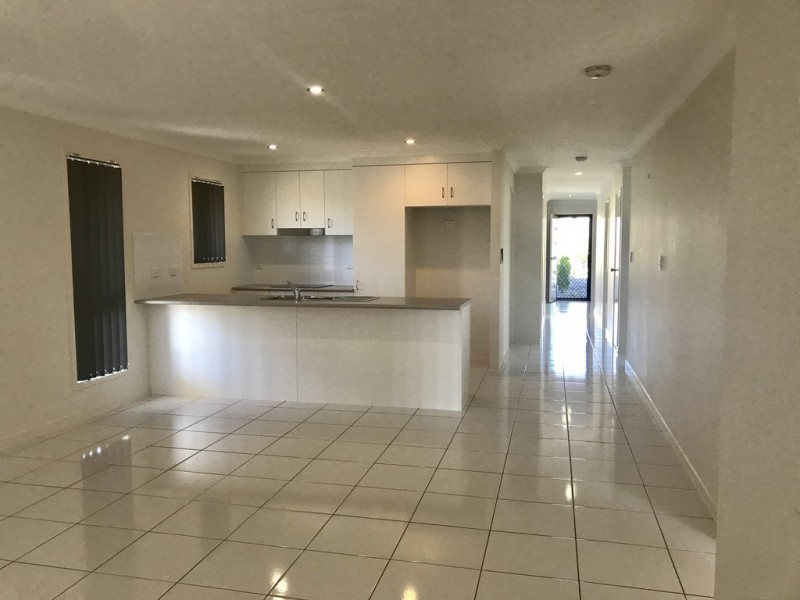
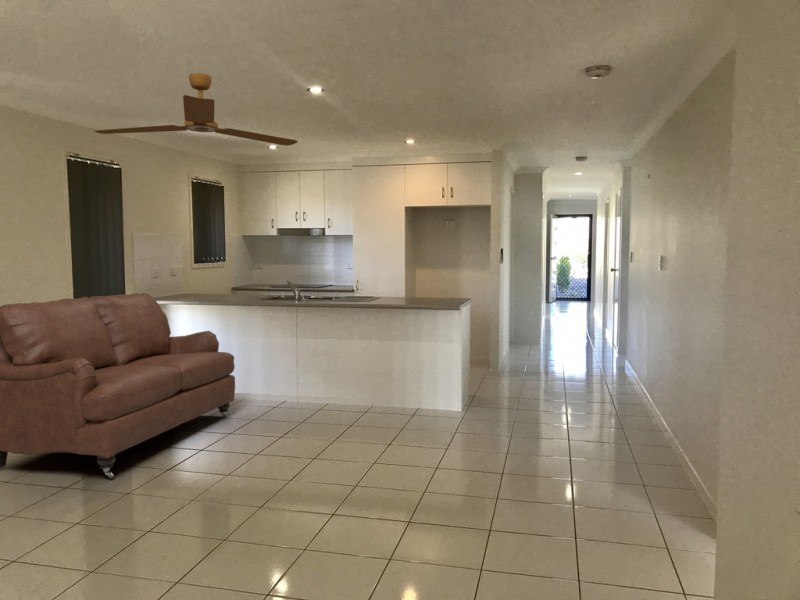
+ sofa (115, 368)
+ ceiling fan (200, 97)
